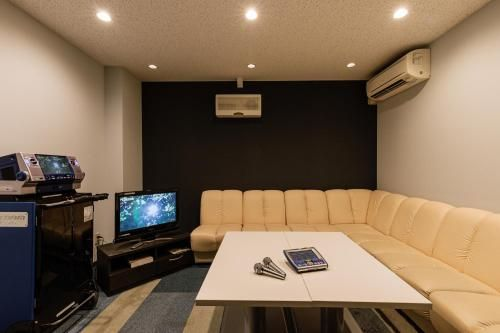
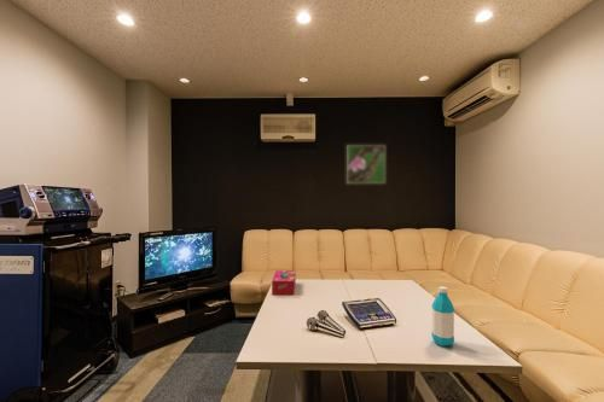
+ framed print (366, 164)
+ water bottle (442, 315)
+ tissue box (284, 281)
